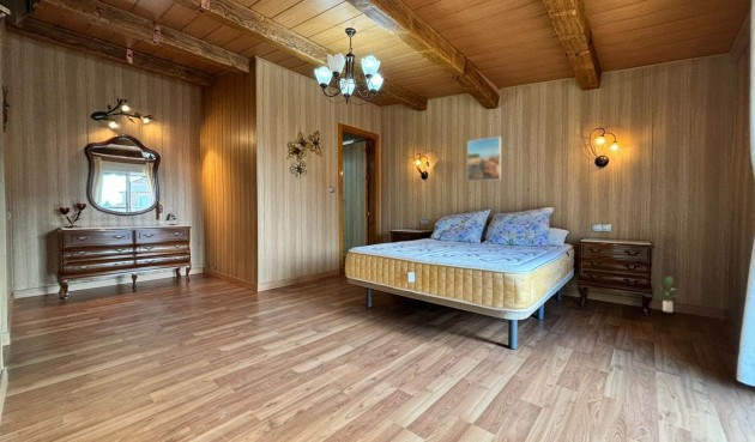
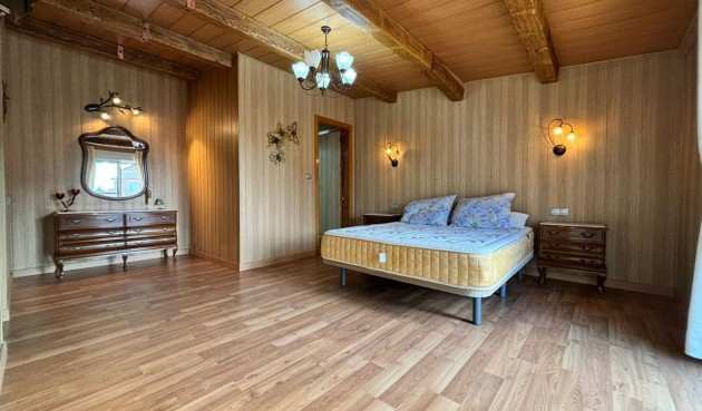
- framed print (483, 159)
- potted plant (666, 293)
